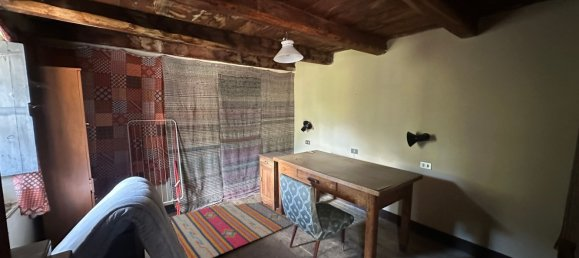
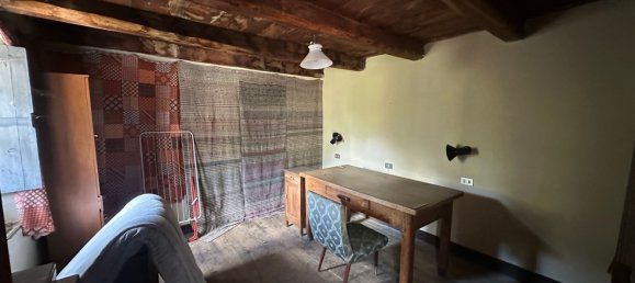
- rug (241, 216)
